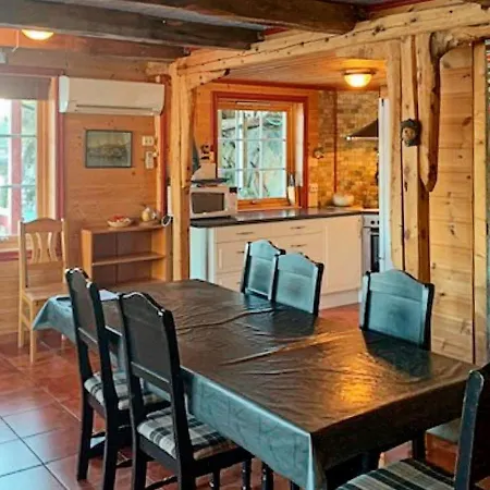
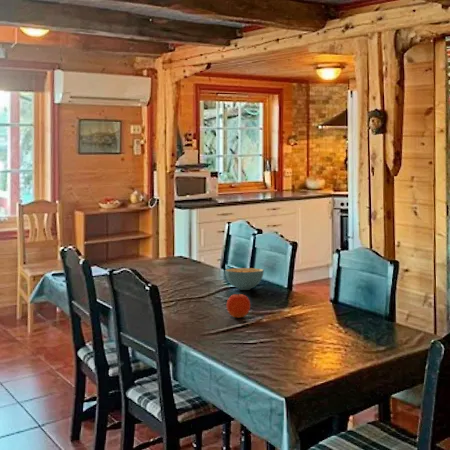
+ cereal bowl (244, 279)
+ fruit (238, 305)
